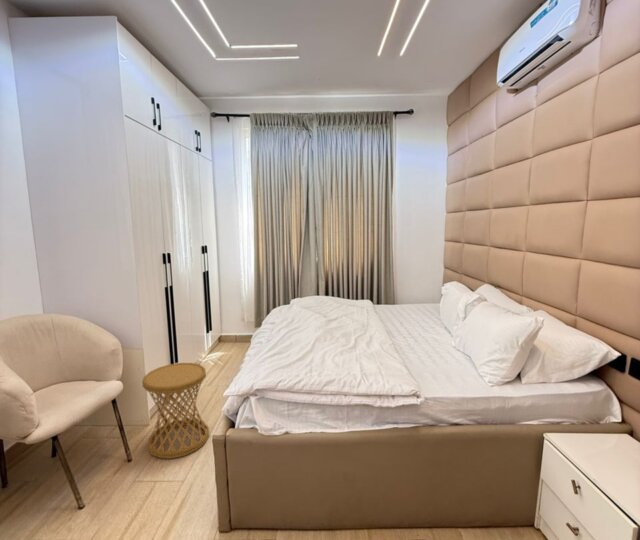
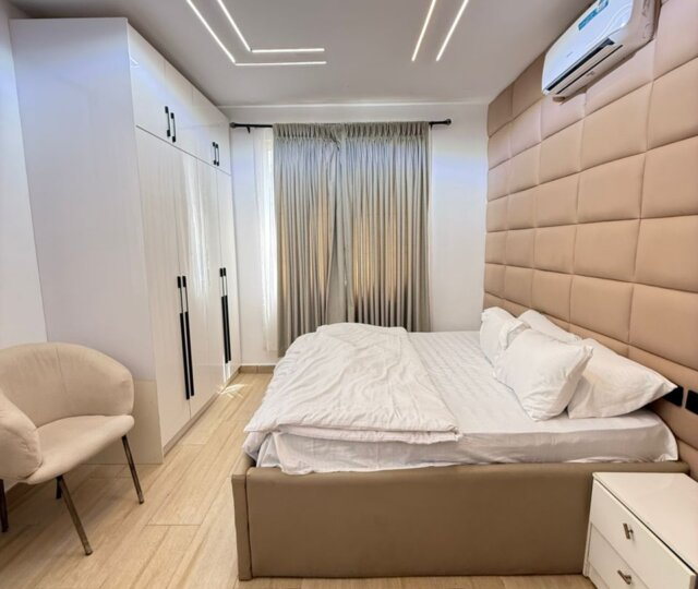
- side table (176, 407)
